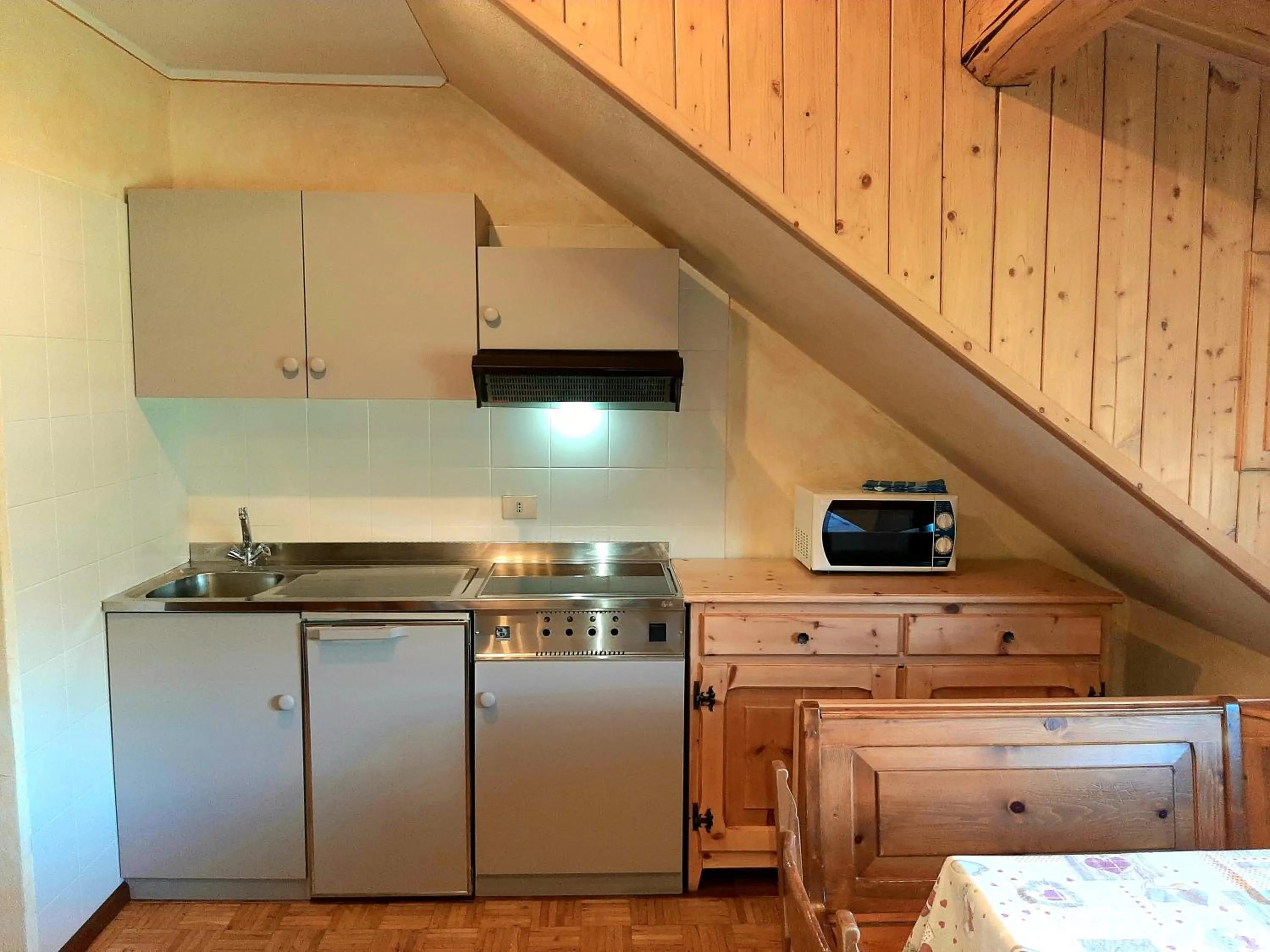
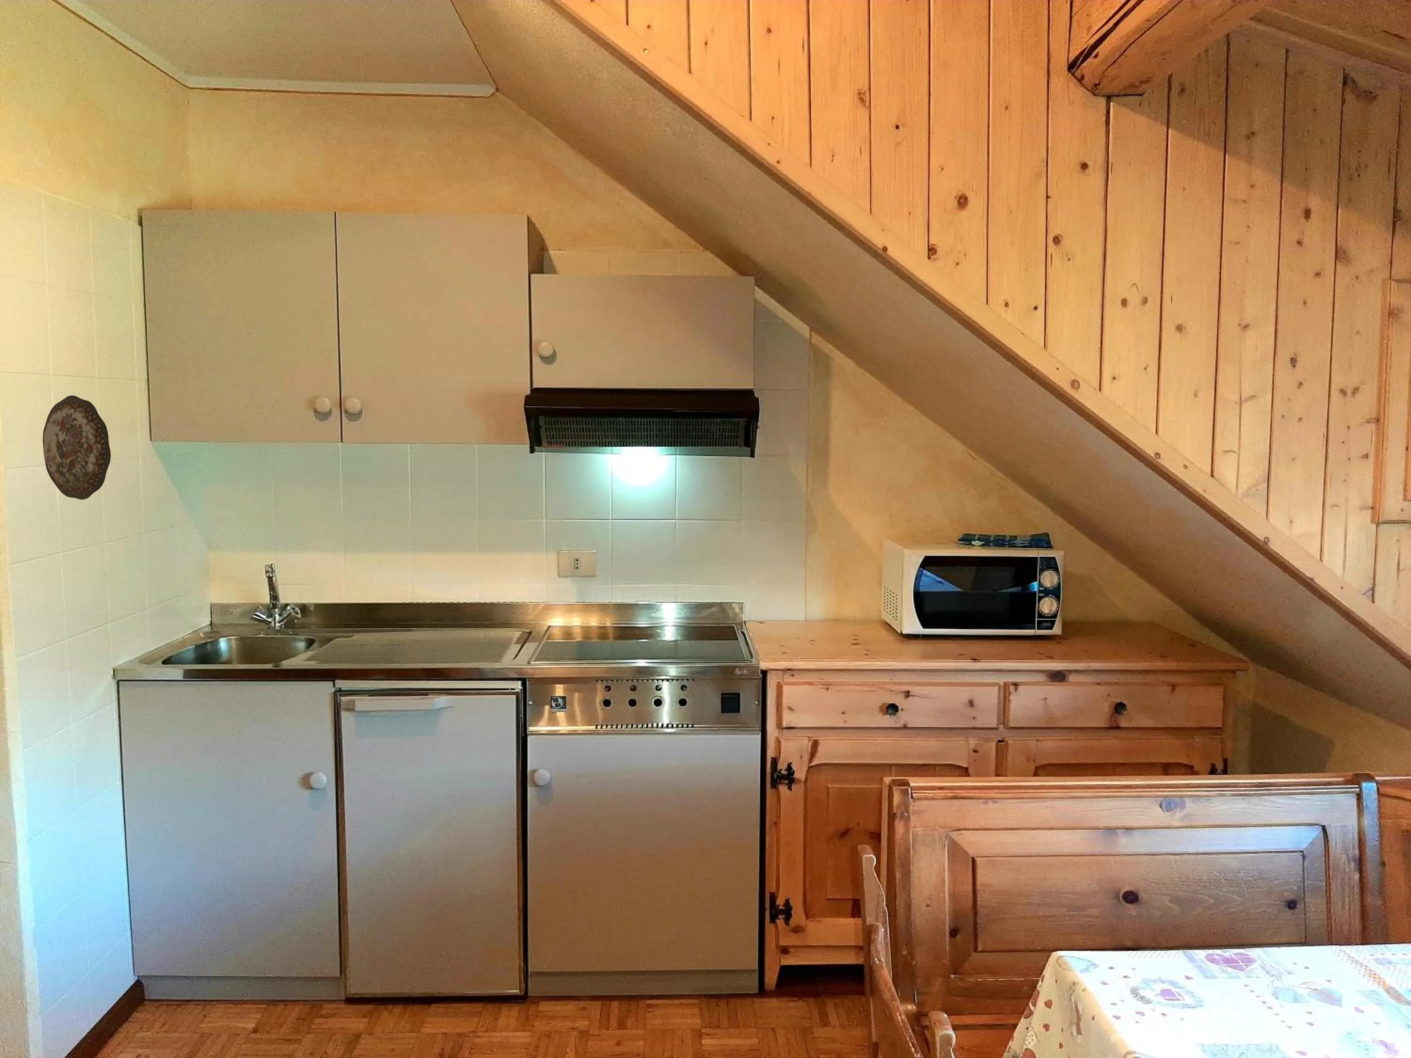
+ decorative plate (73, 448)
